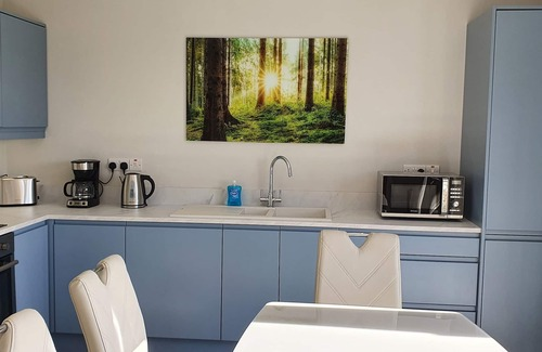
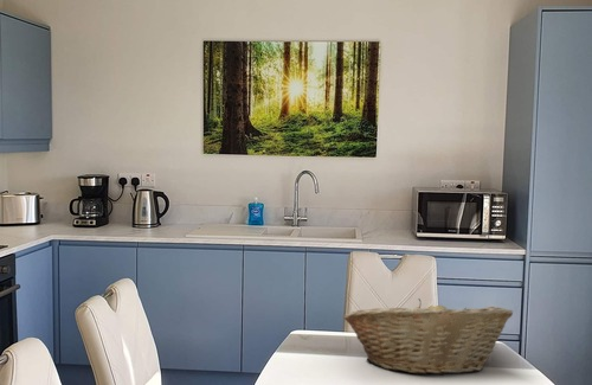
+ fruit basket (426, 328)
